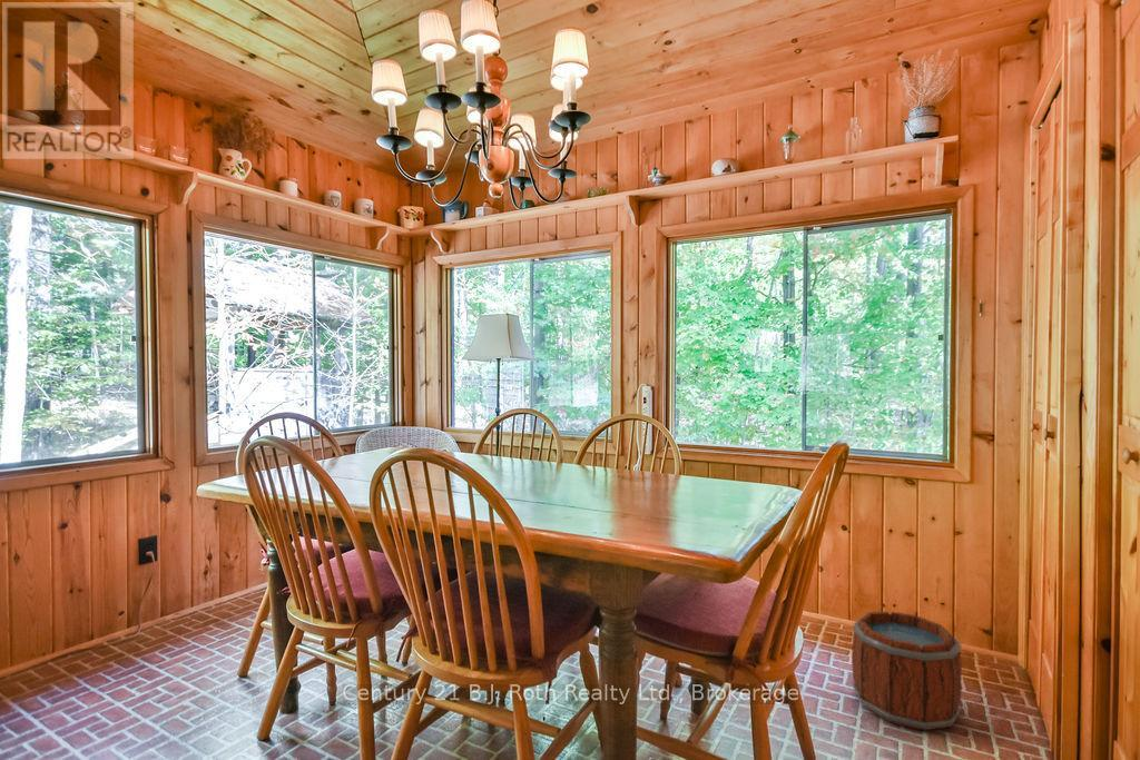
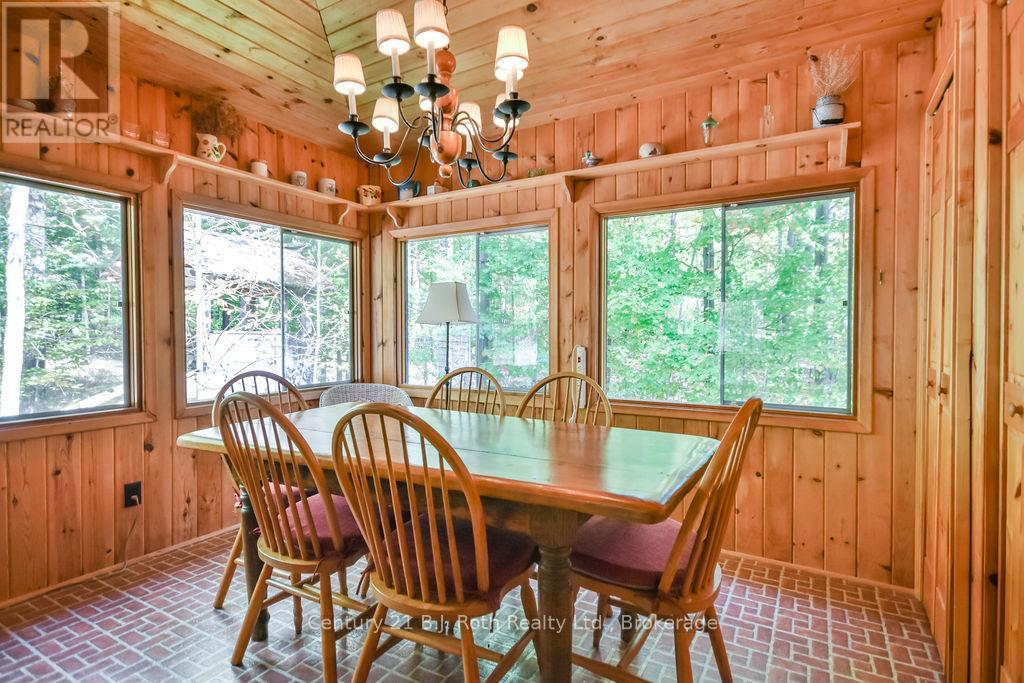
- bucket (904, 667)
